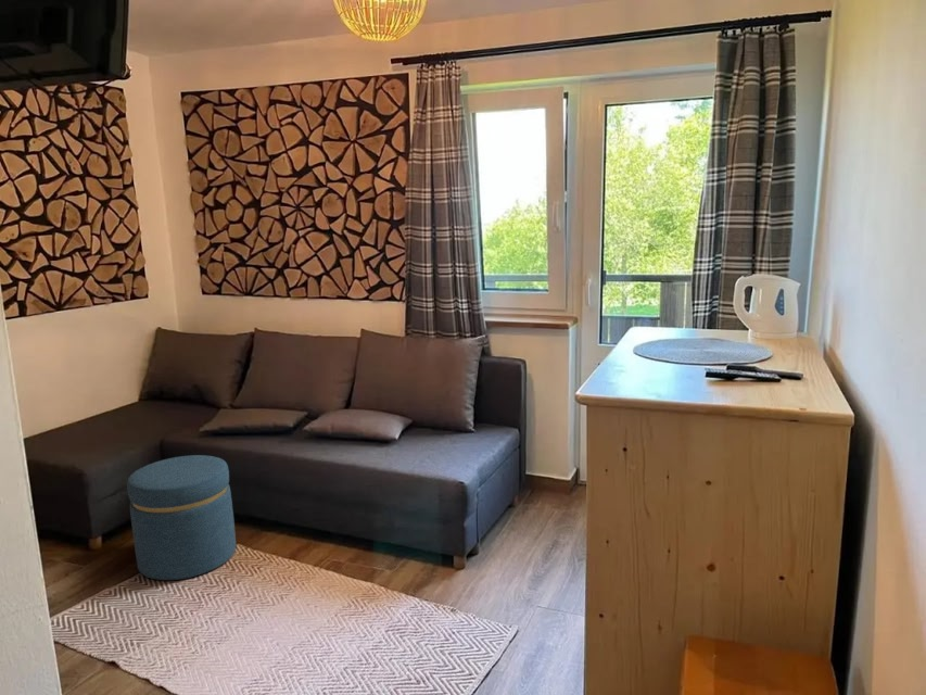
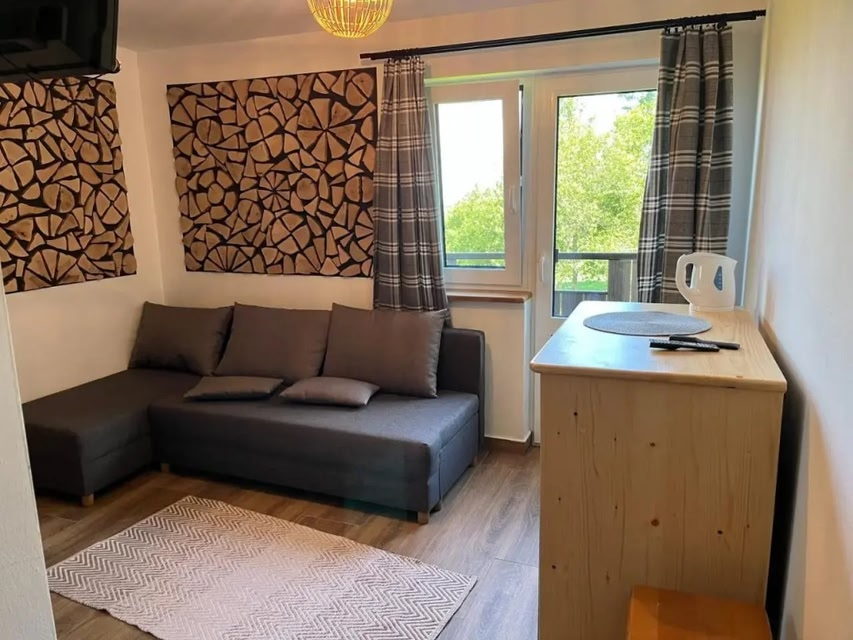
- ottoman (182, 513)
